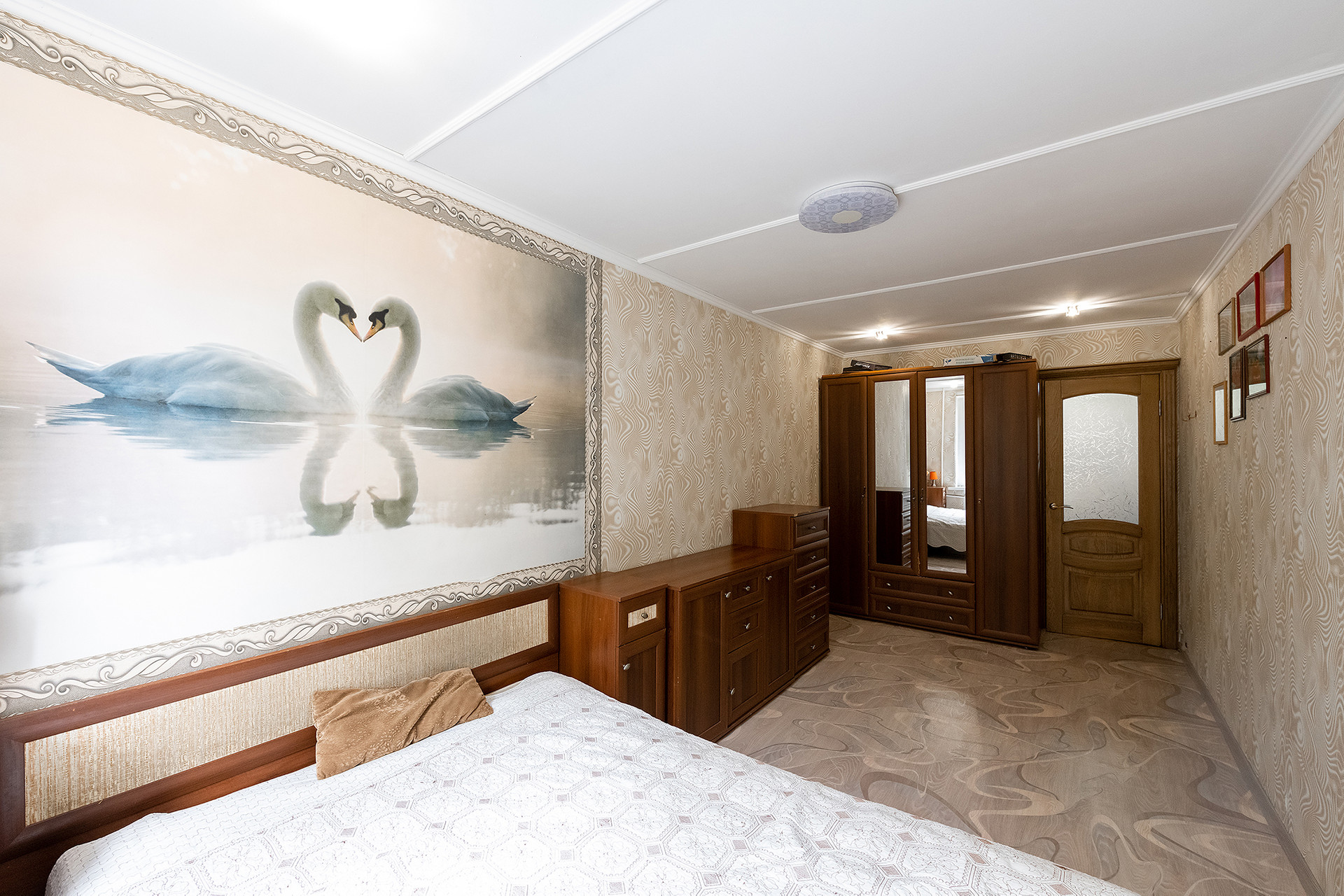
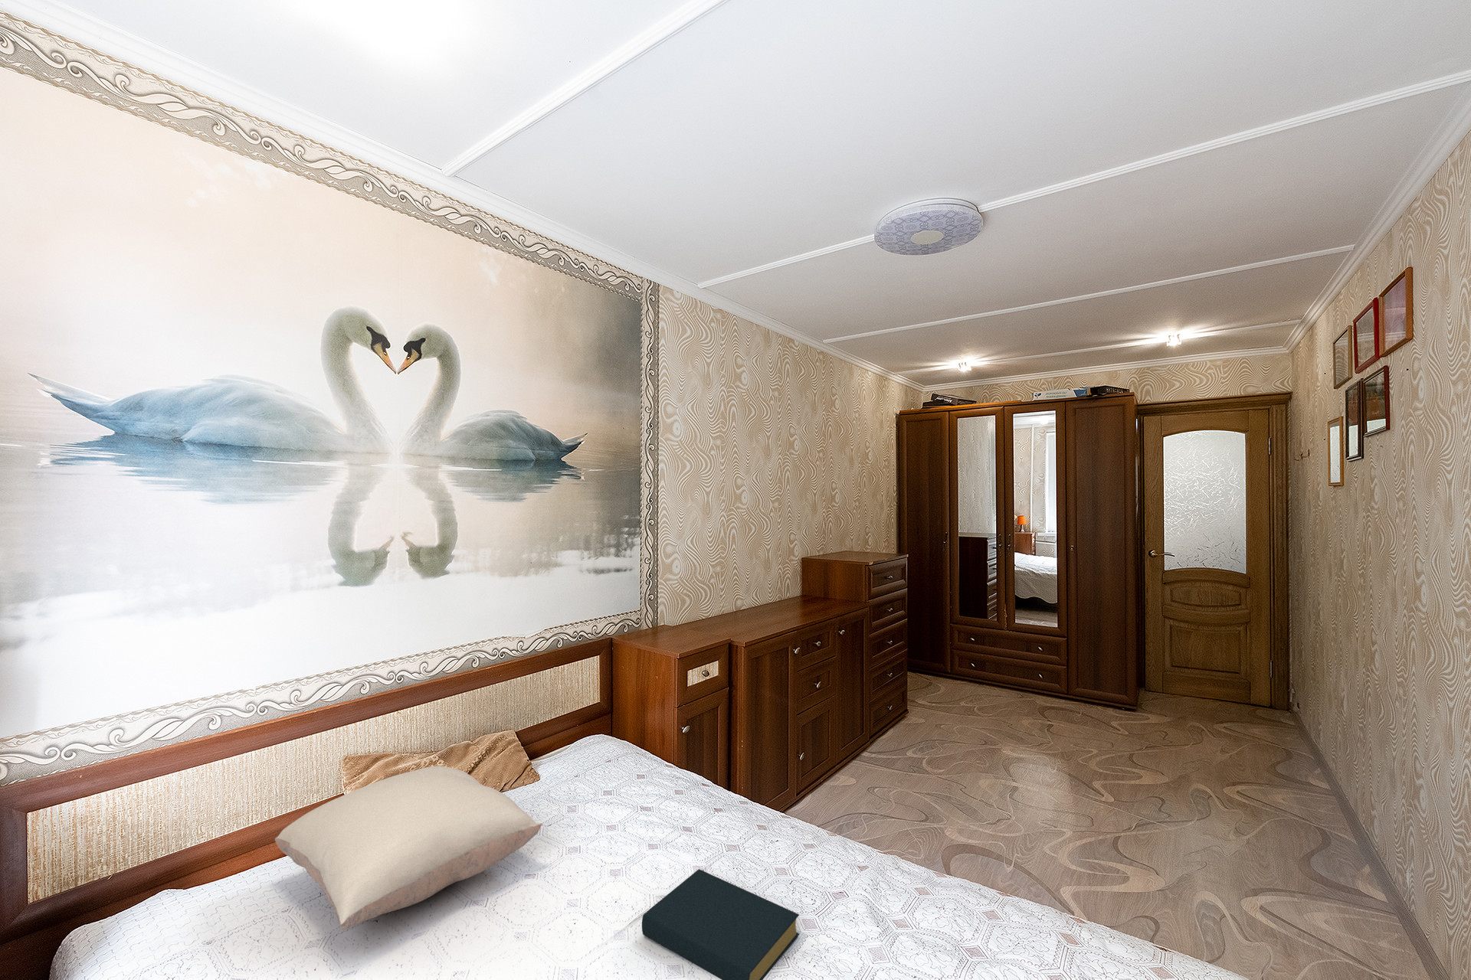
+ pillow (409, 830)
+ hardback book (720, 925)
